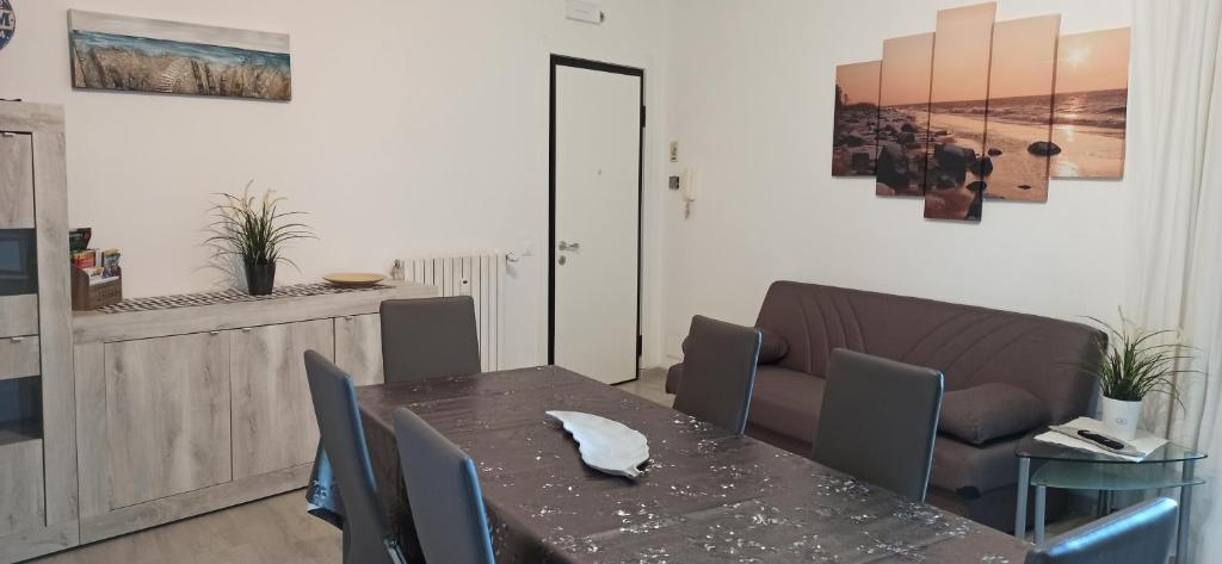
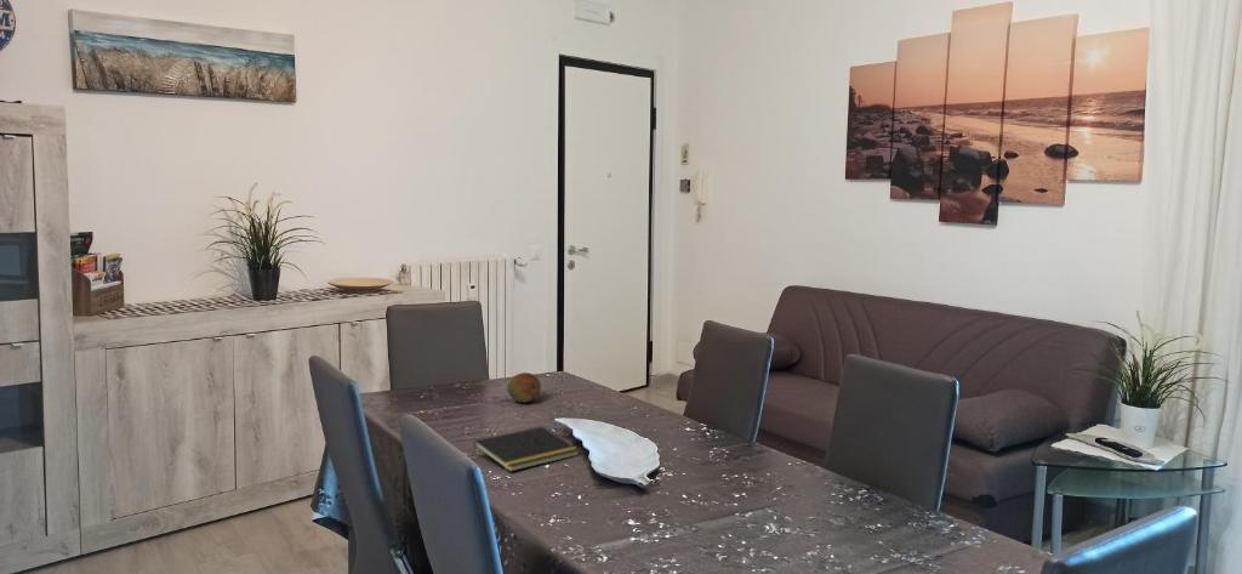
+ notepad (526, 448)
+ fruit (522, 387)
